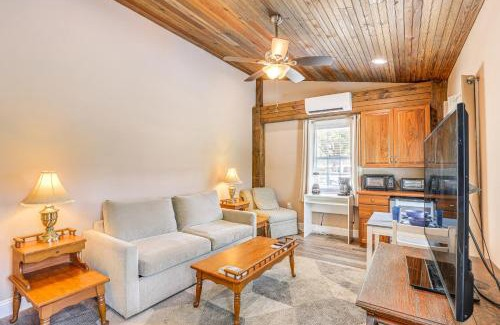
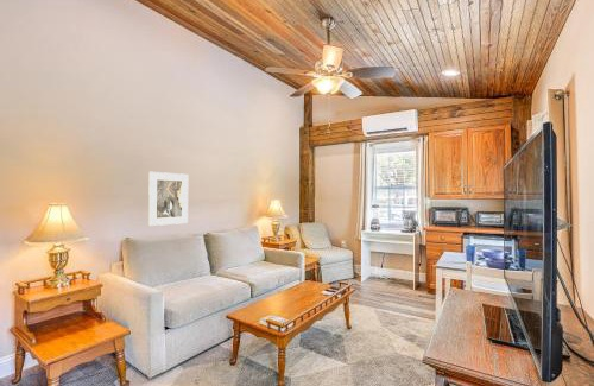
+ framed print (169, 198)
